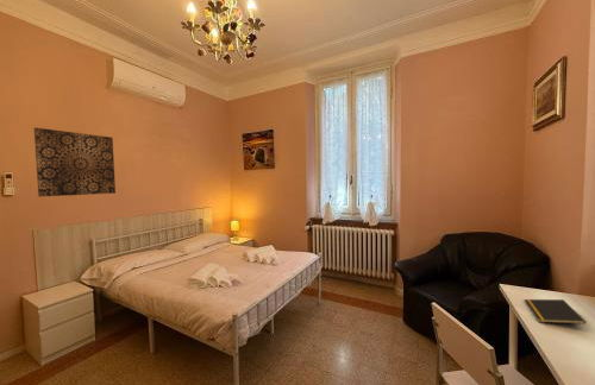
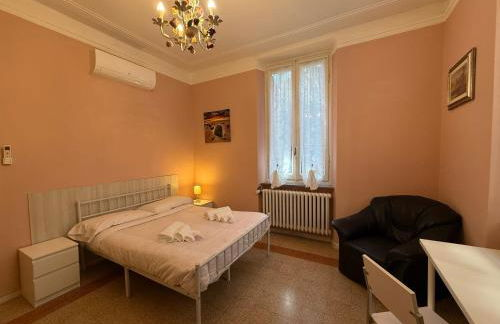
- notepad (551, 310)
- wall art (79, 164)
